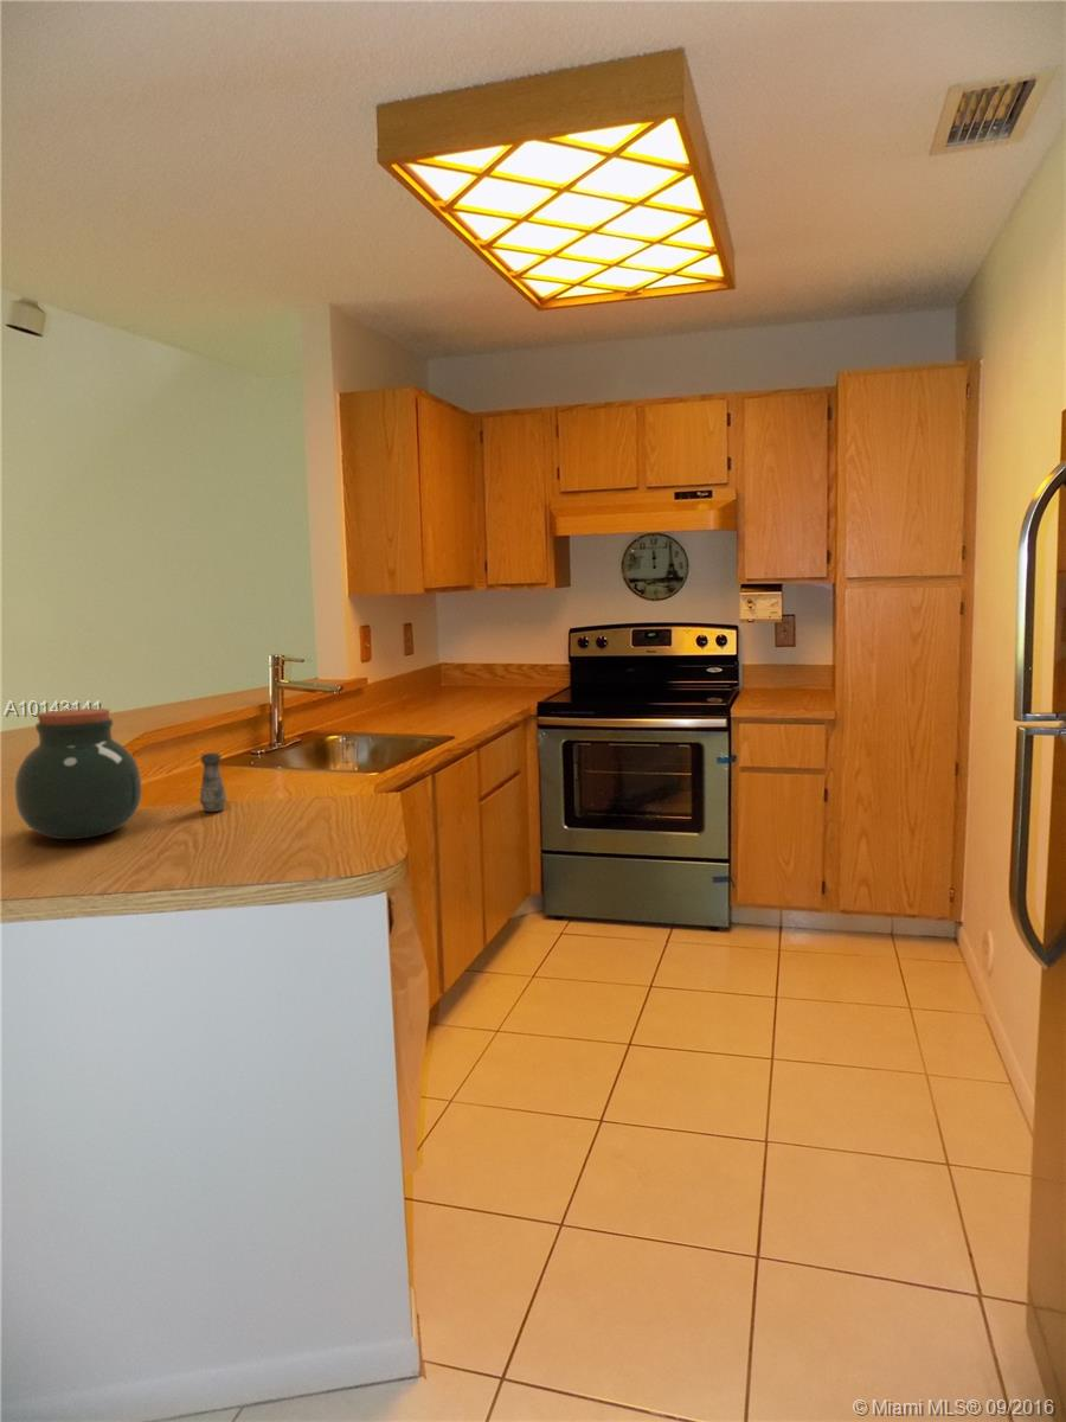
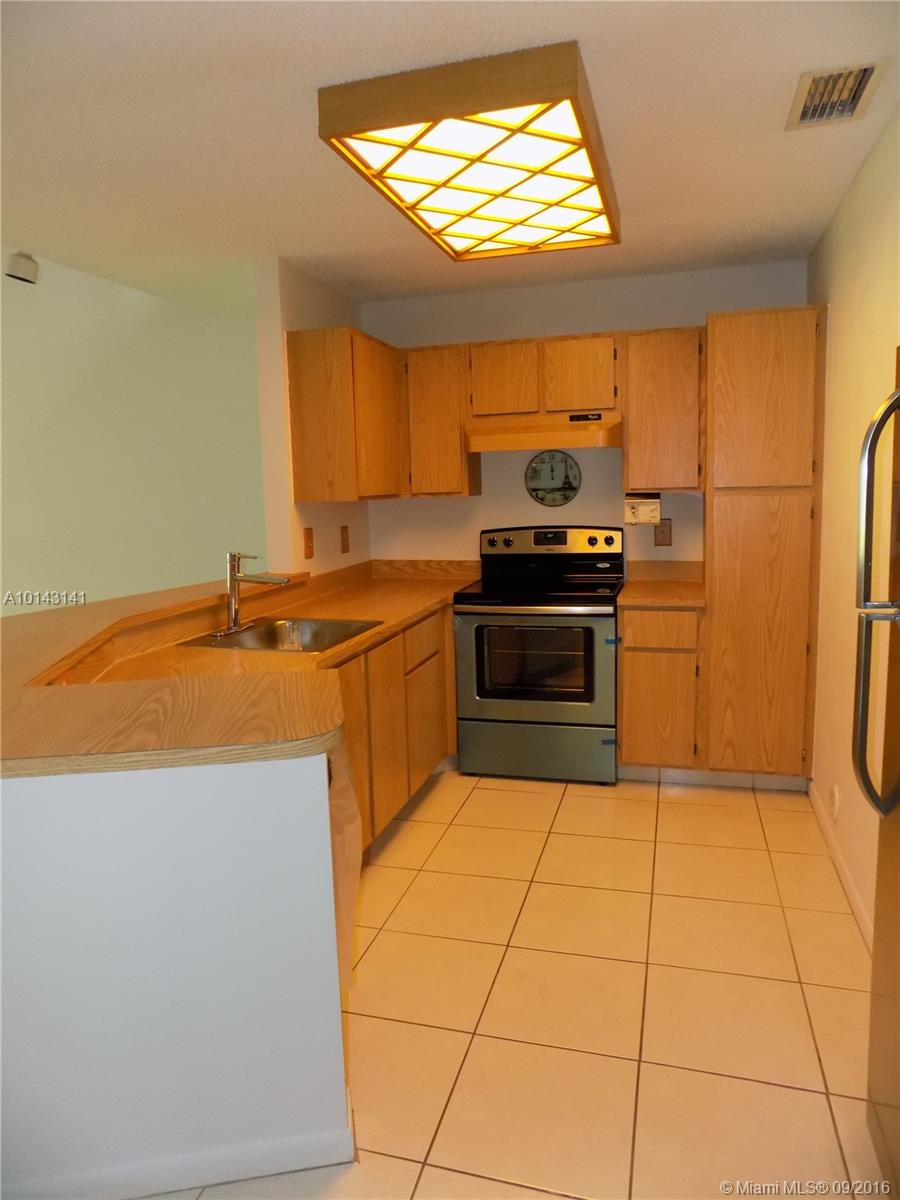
- salt shaker (212, 781)
- jar (78, 773)
